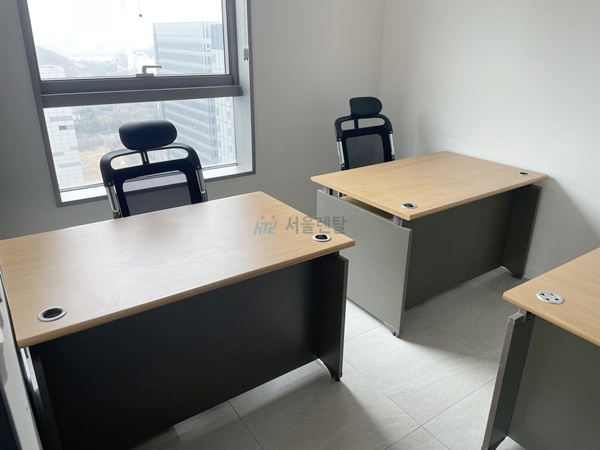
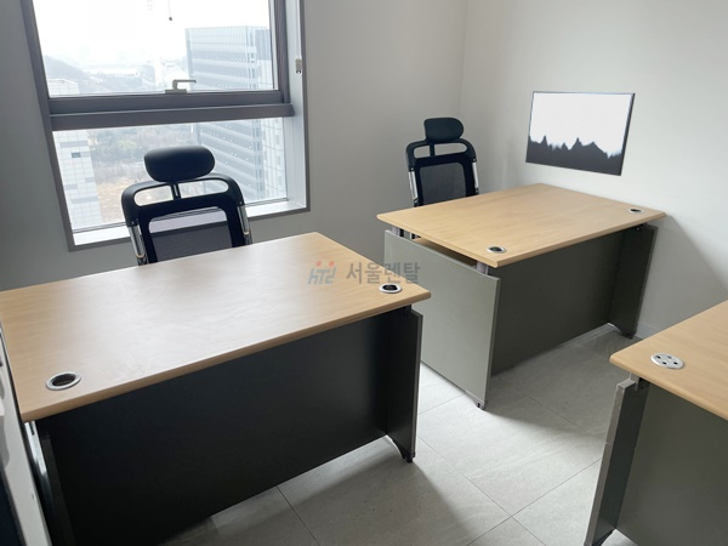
+ wall art (574, 131)
